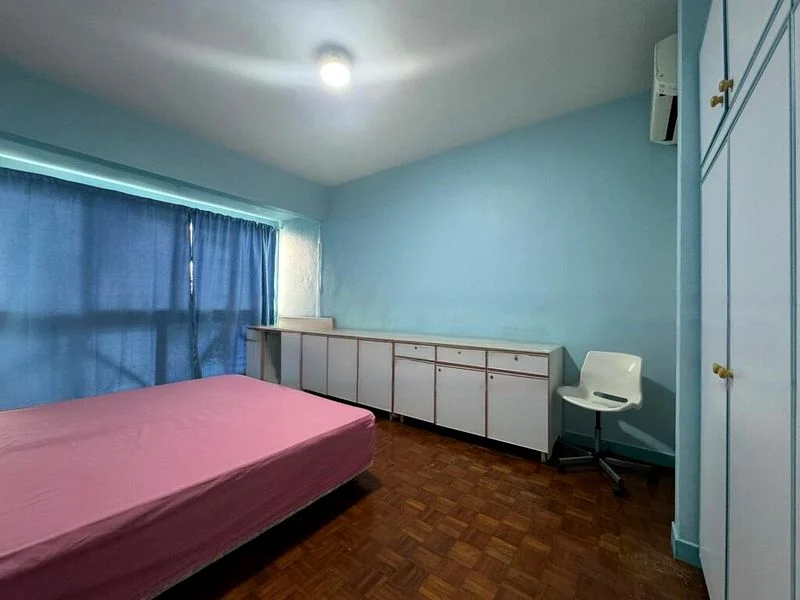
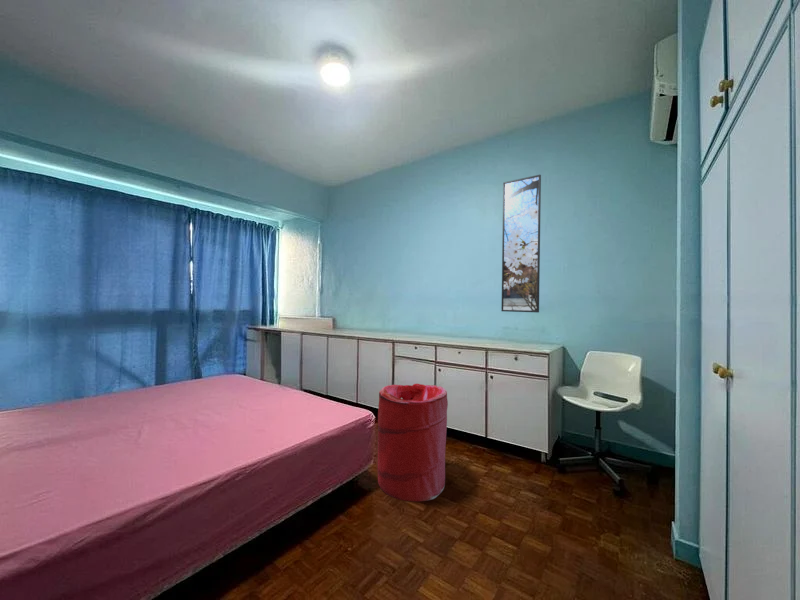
+ laundry hamper (412, 433)
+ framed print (520, 245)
